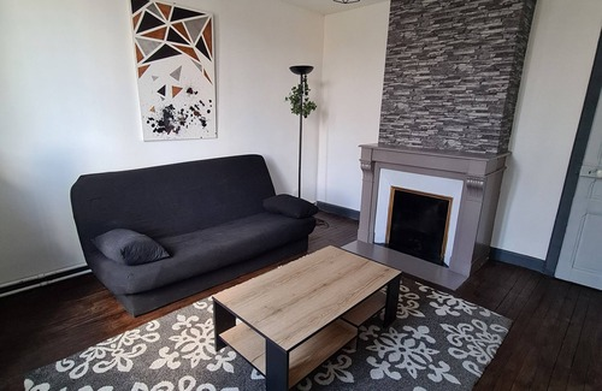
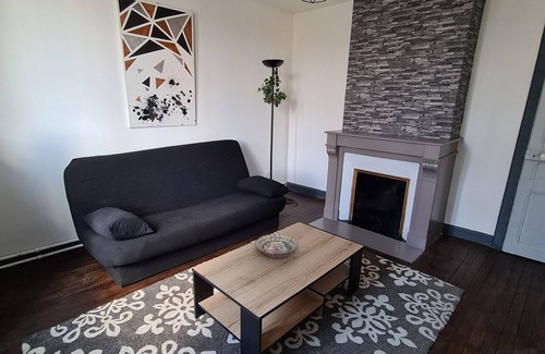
+ decorative bowl (276, 247)
